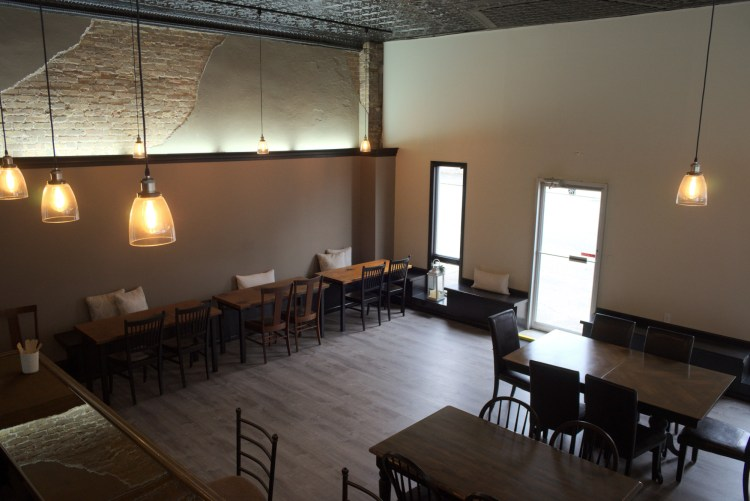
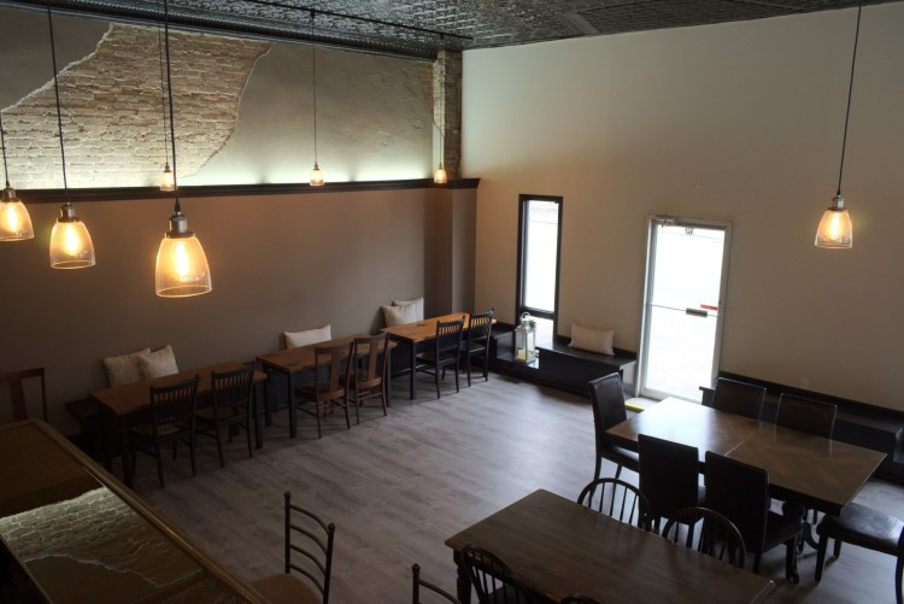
- utensil holder (30, 355)
